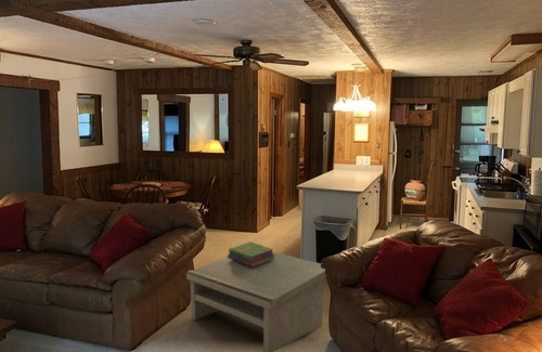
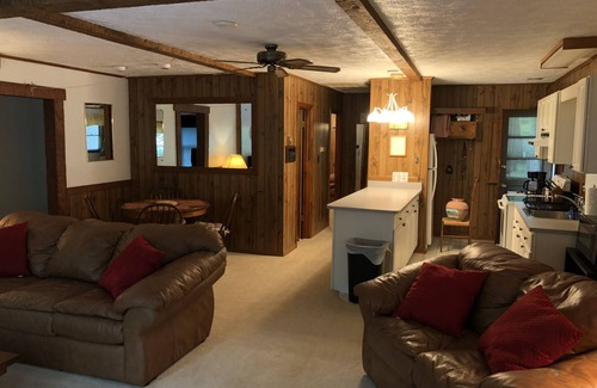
- stack of books (250, 253)
- coffee table (258, 292)
